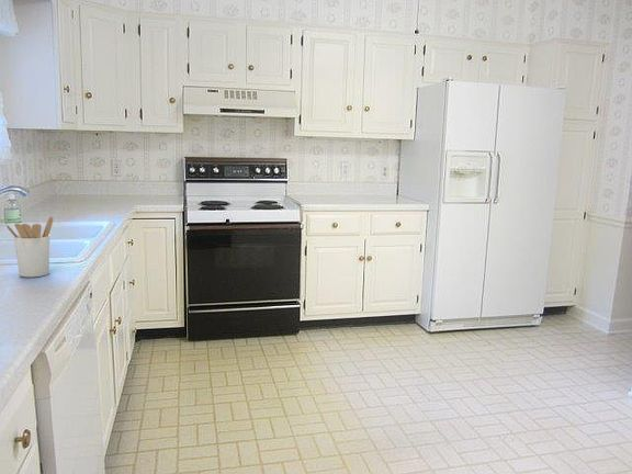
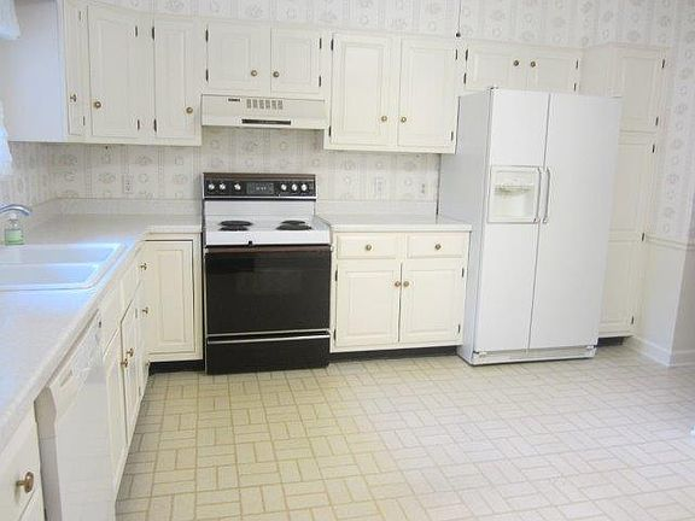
- utensil holder (32, 247)
